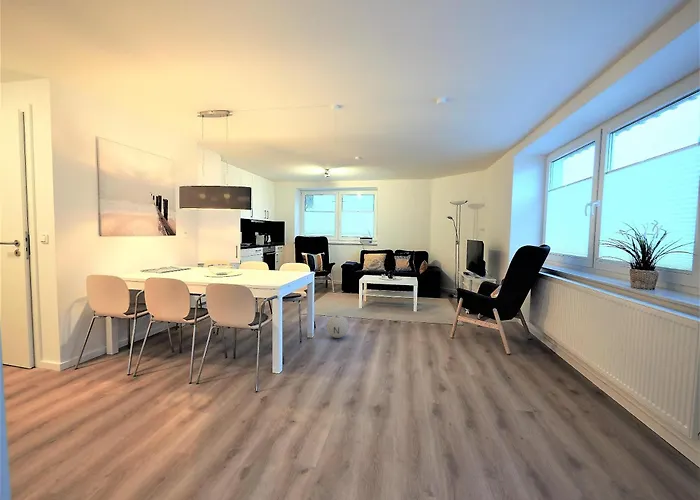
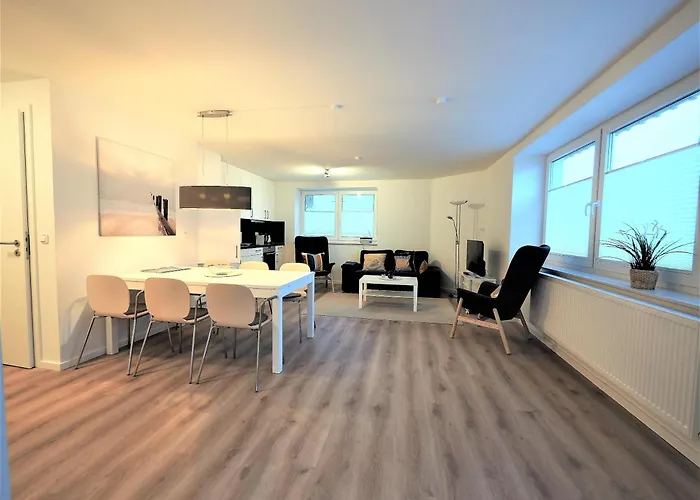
- ball (337, 326)
